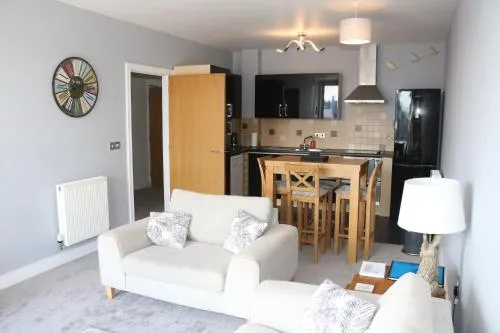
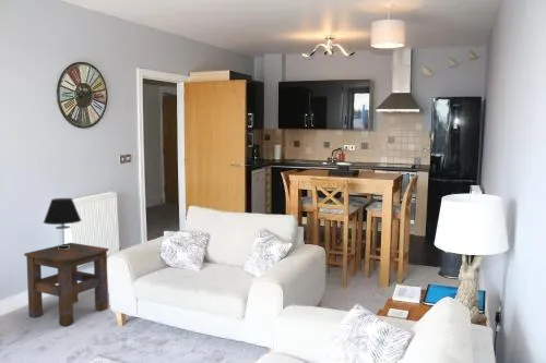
+ side table (68, 281)
+ table lamp (62, 223)
